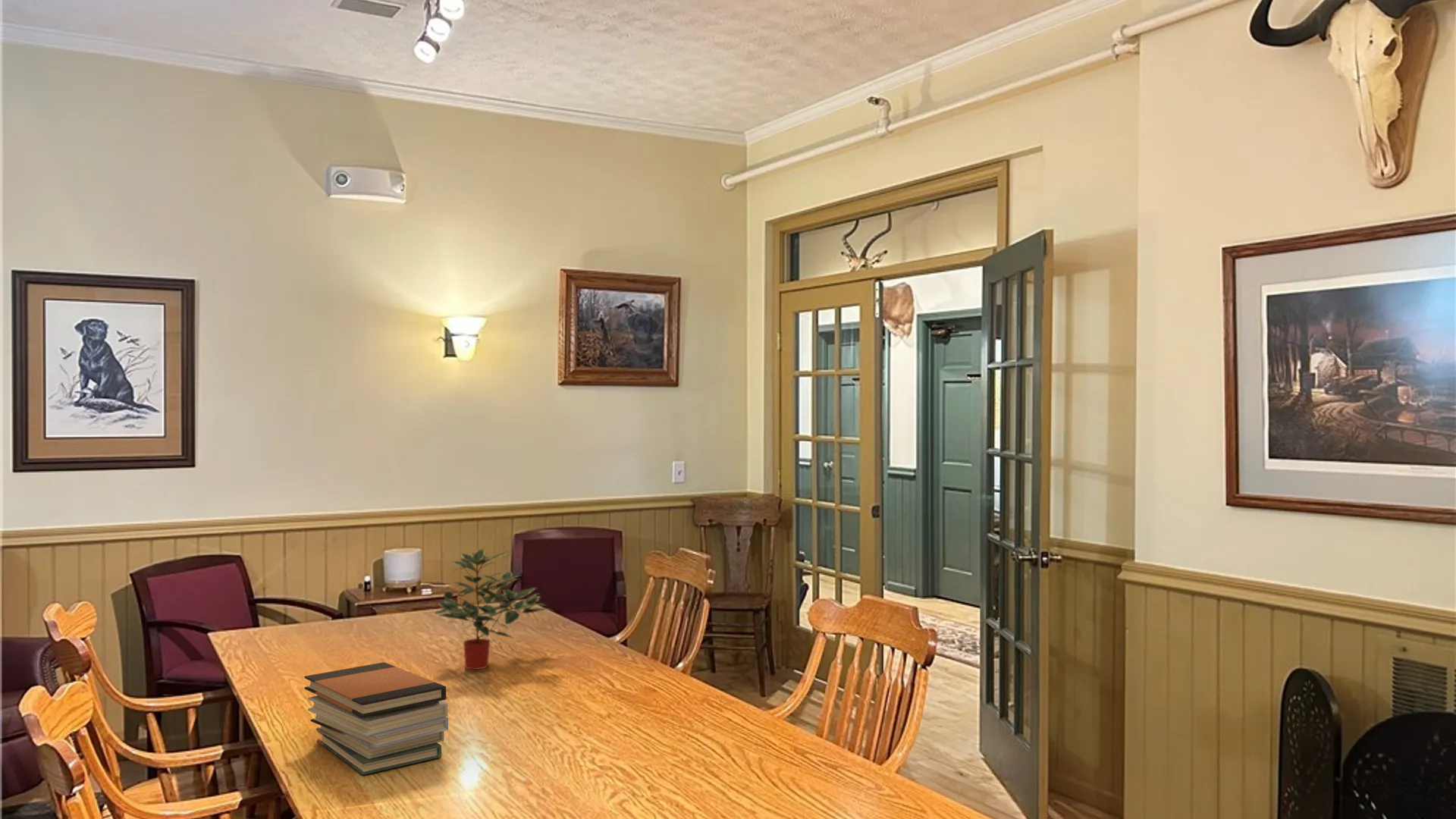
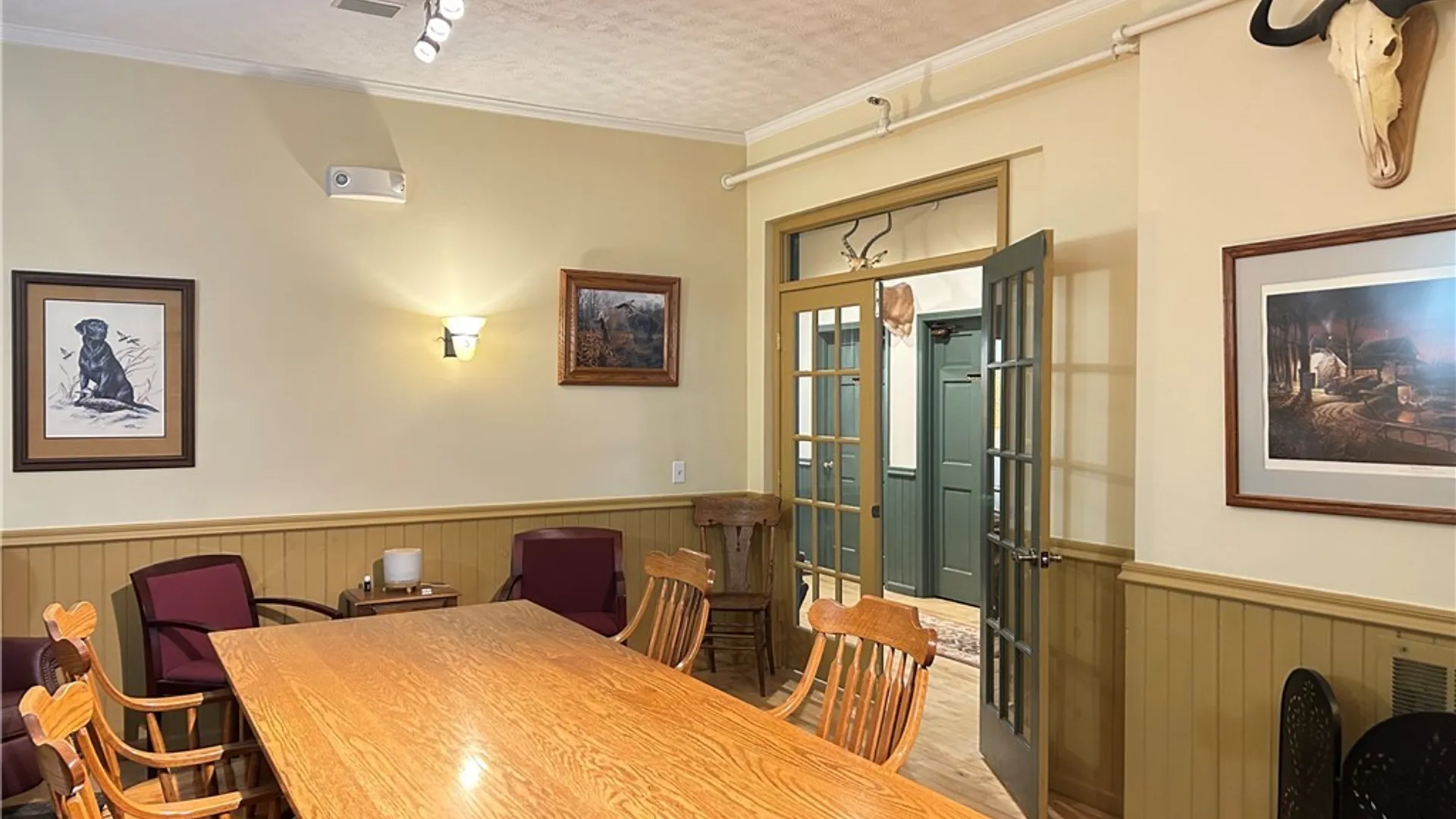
- potted plant (494, 609)
- book stack (376, 715)
